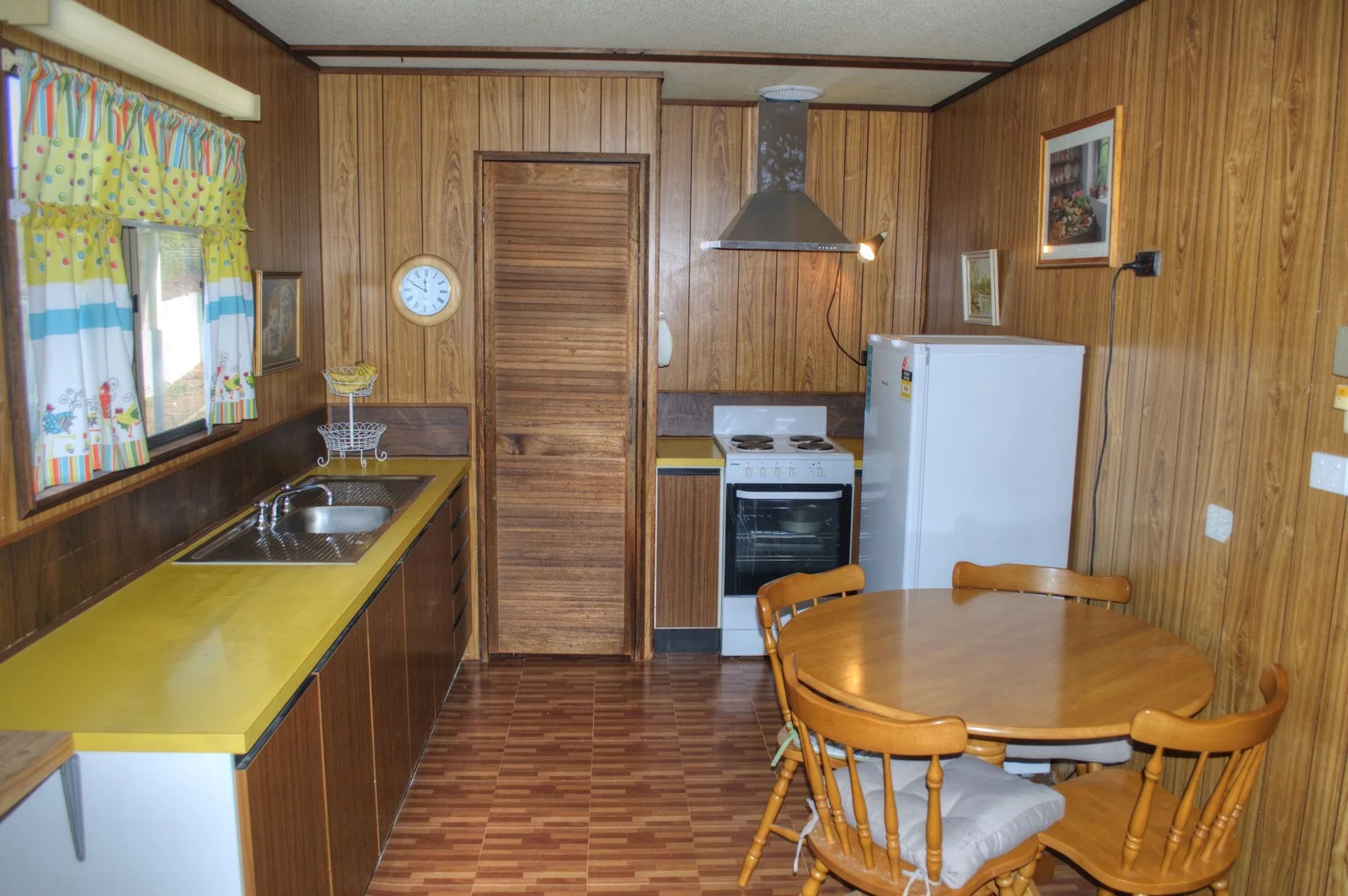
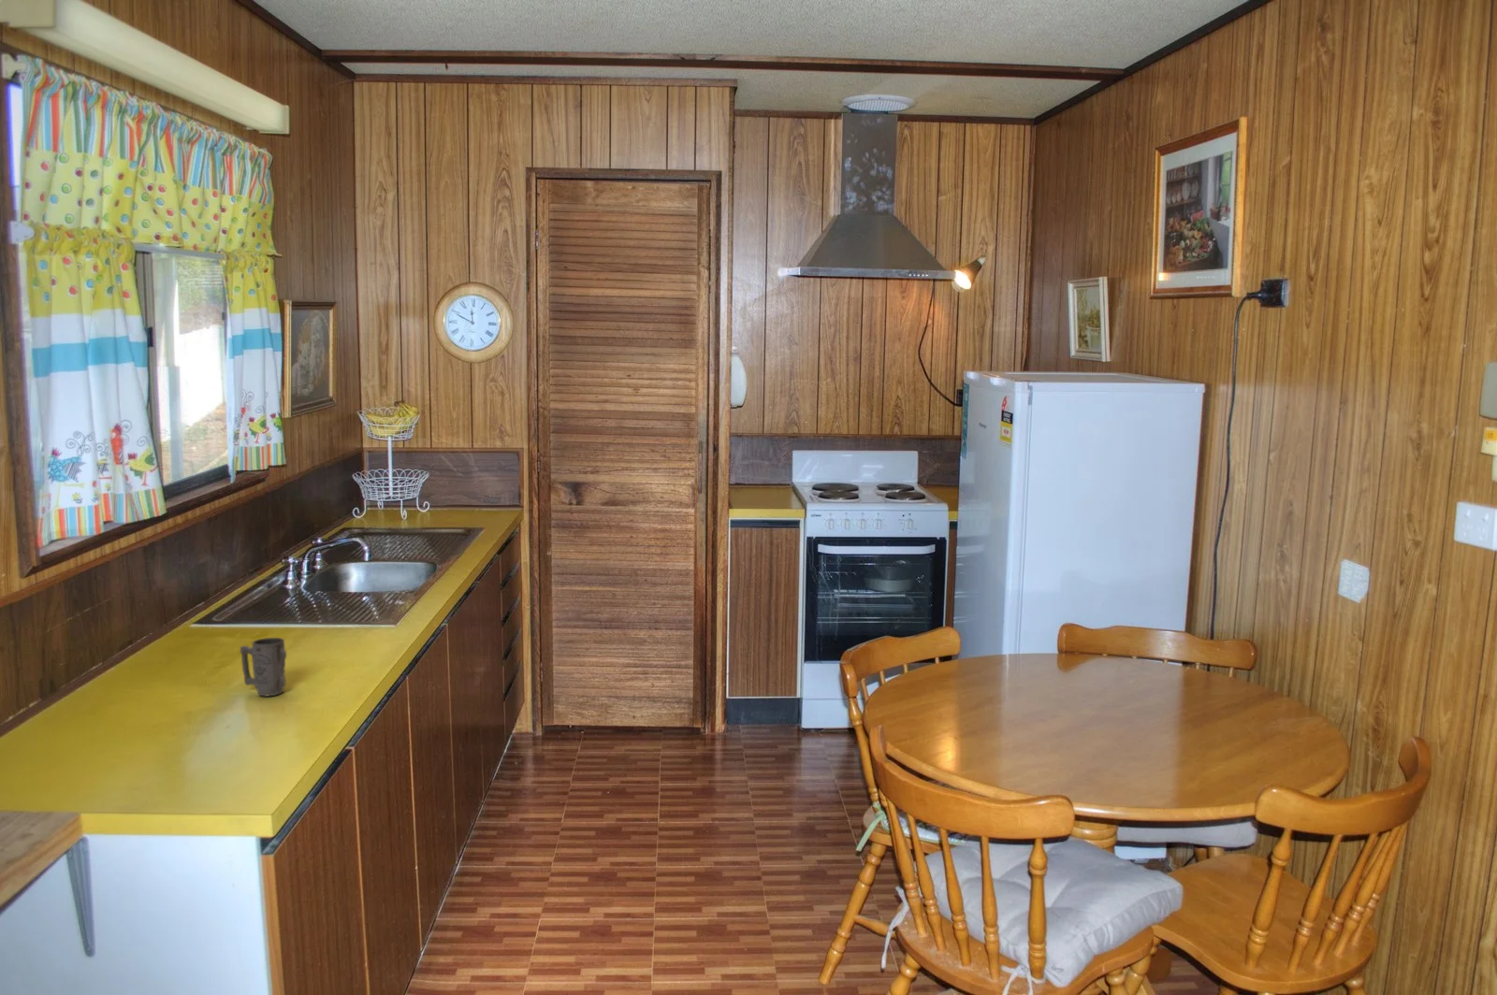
+ mug (264, 666)
